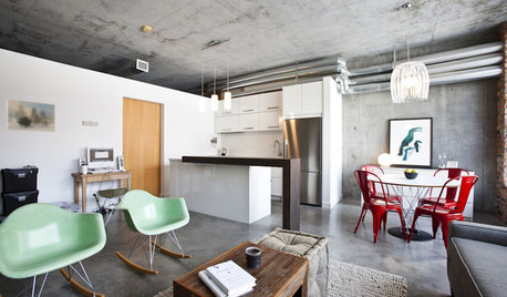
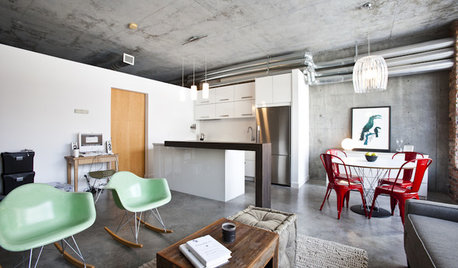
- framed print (32, 116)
